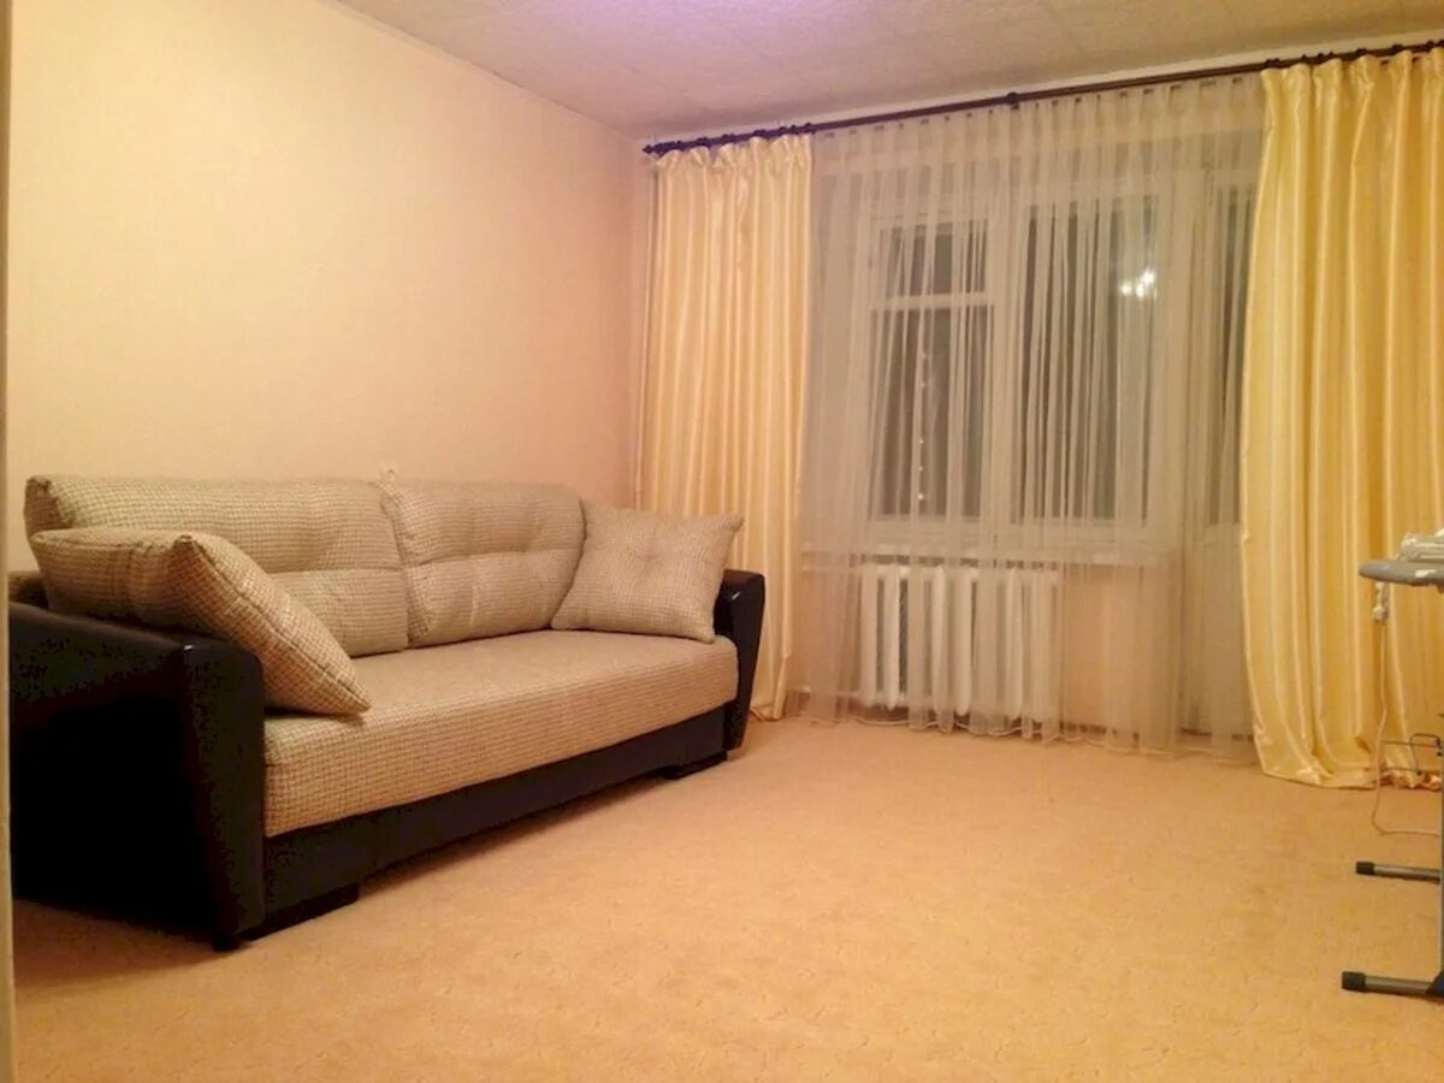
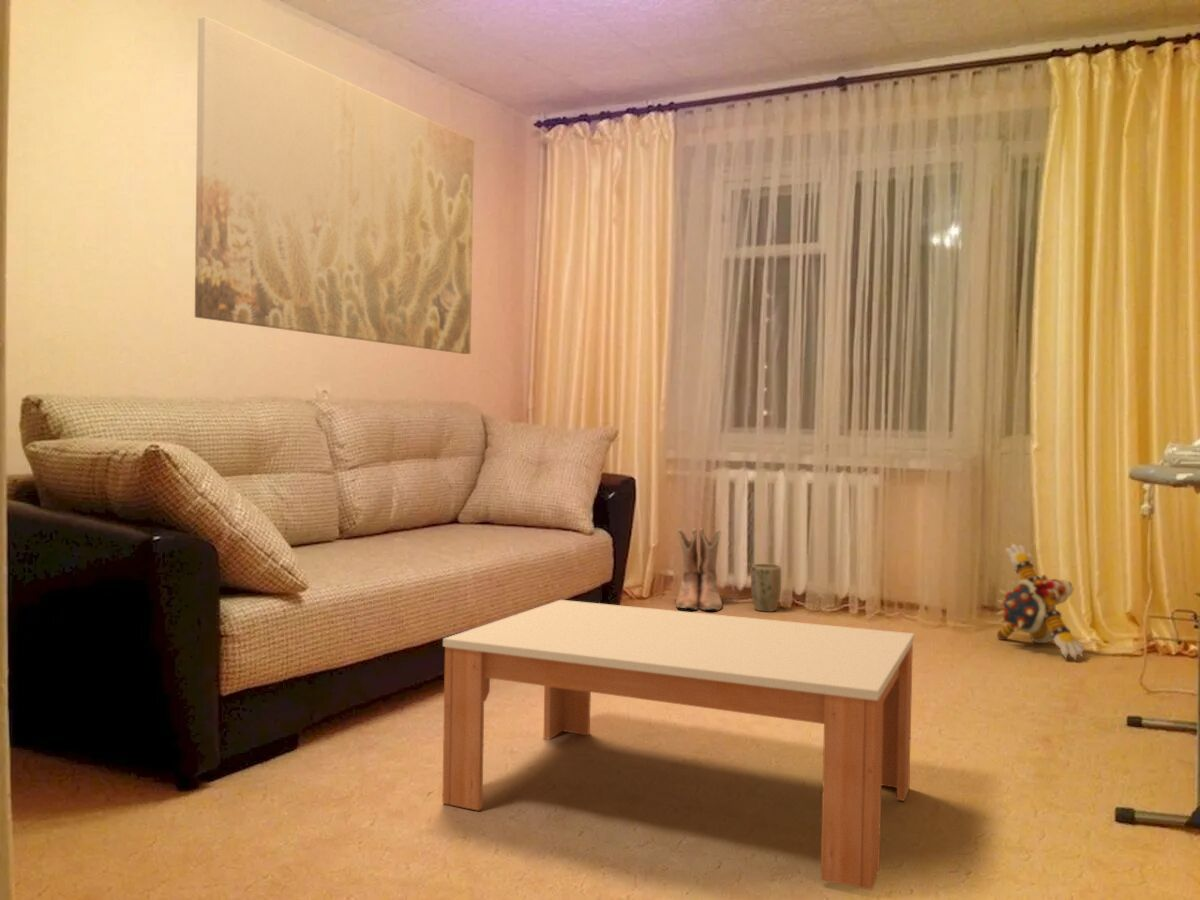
+ coffee table (688, 705)
+ boots (699, 567)
+ plant pot (765, 587)
+ wall art (357, 214)
+ plush toy (1040, 597)
